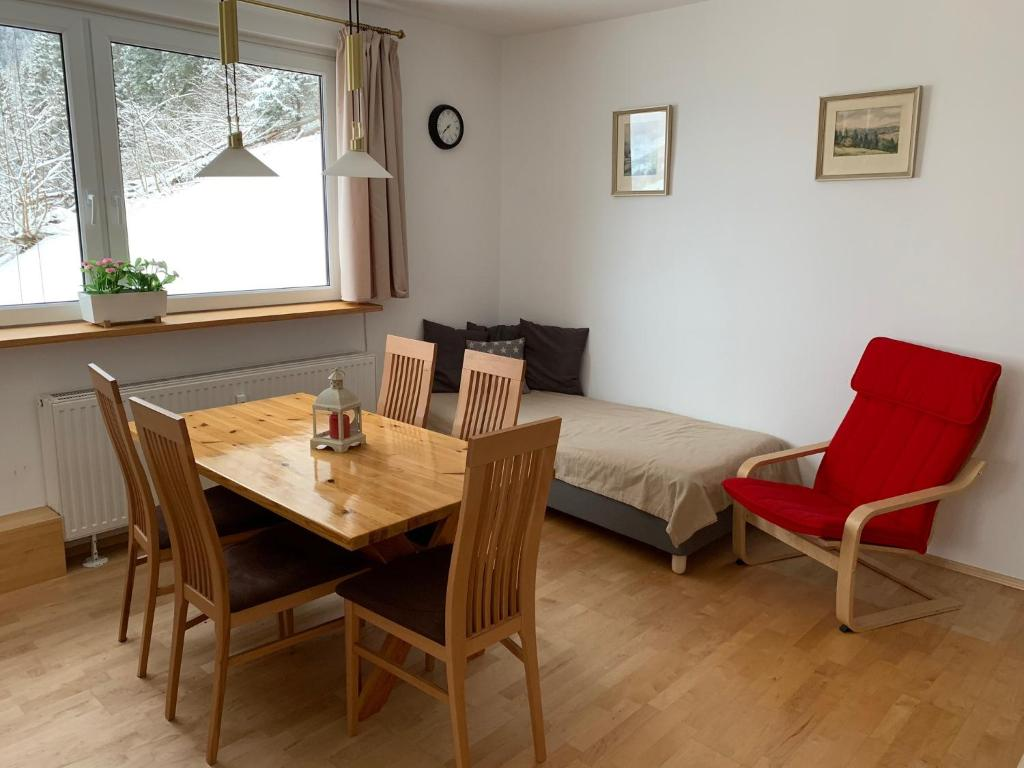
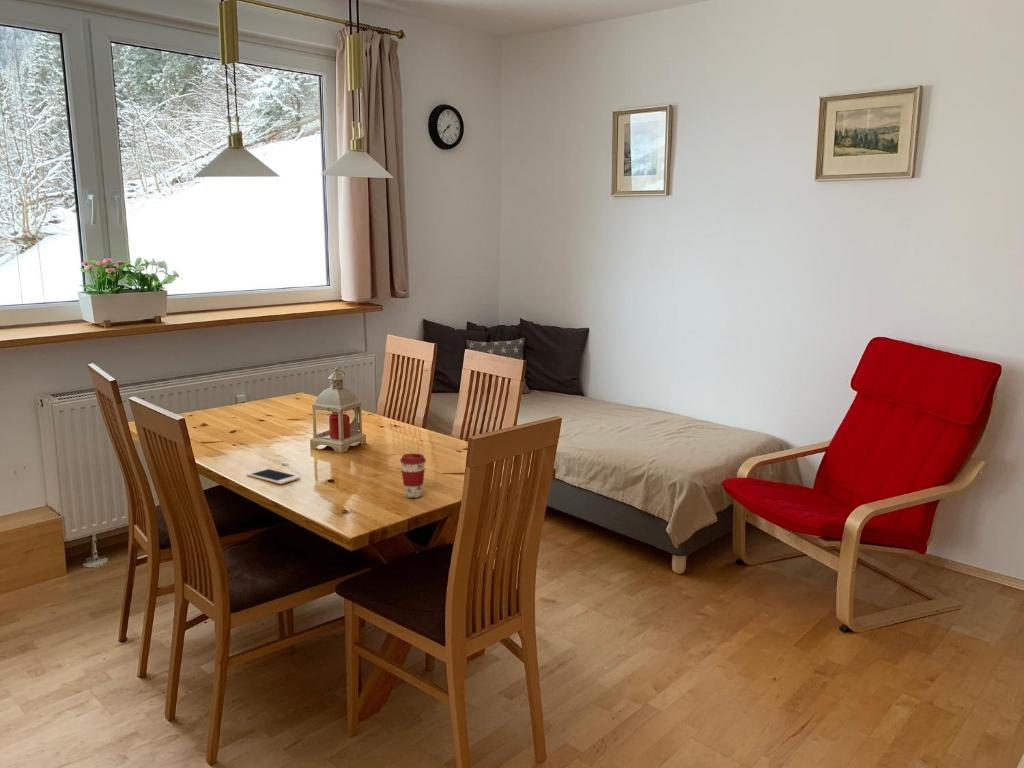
+ coffee cup (413, 475)
+ cell phone (273, 475)
